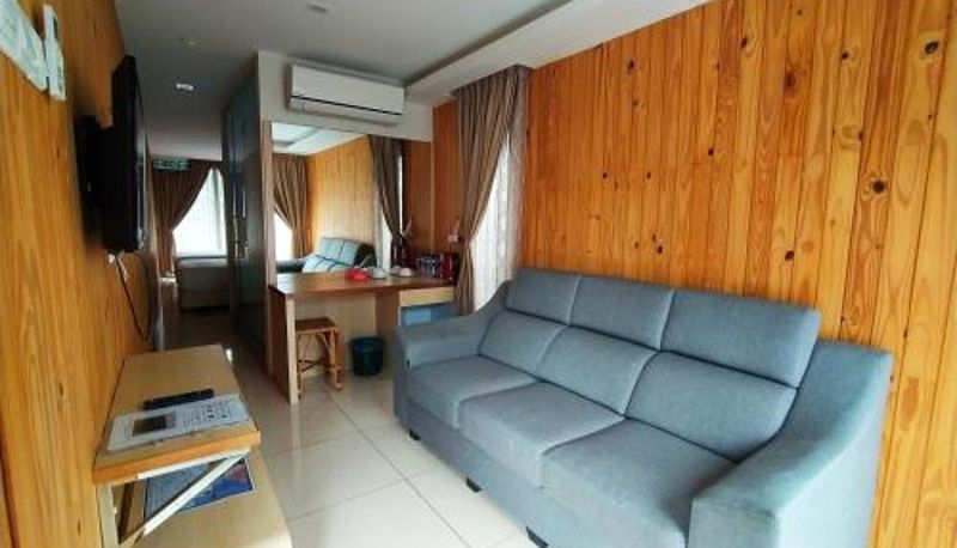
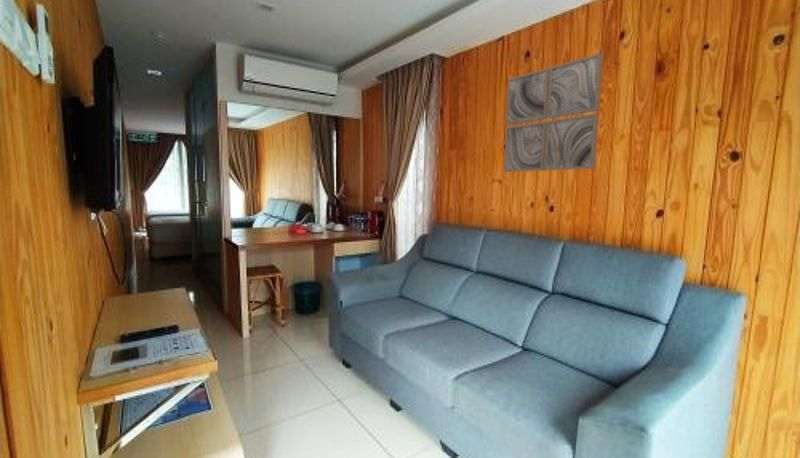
+ wall art (547, 118)
